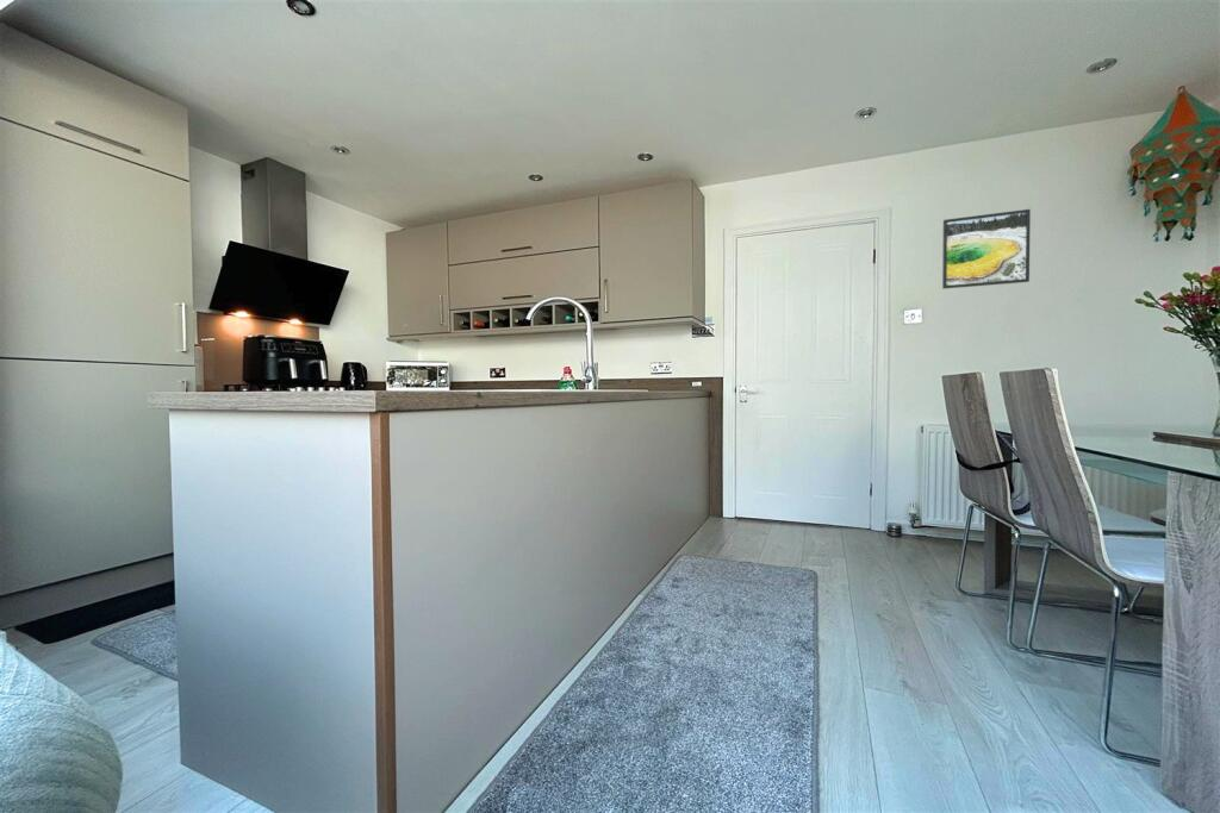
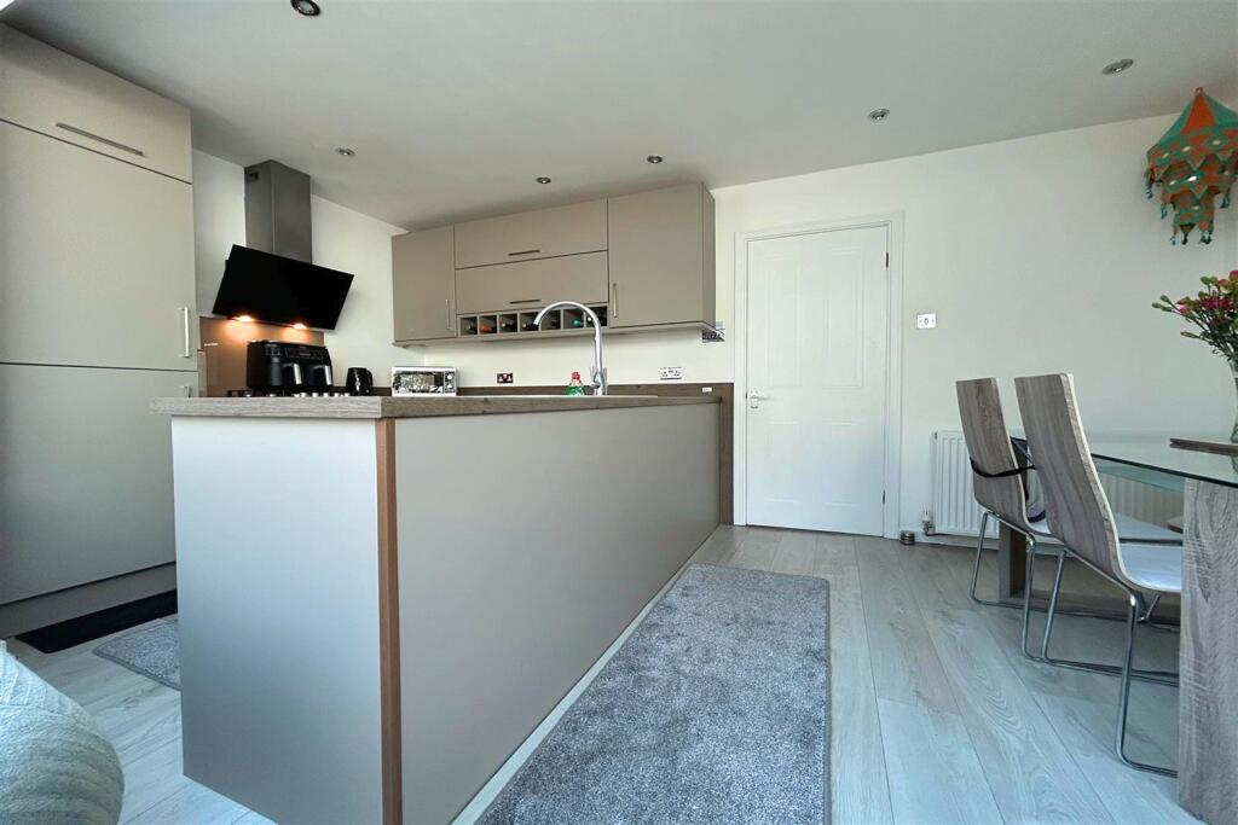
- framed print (984, 250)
